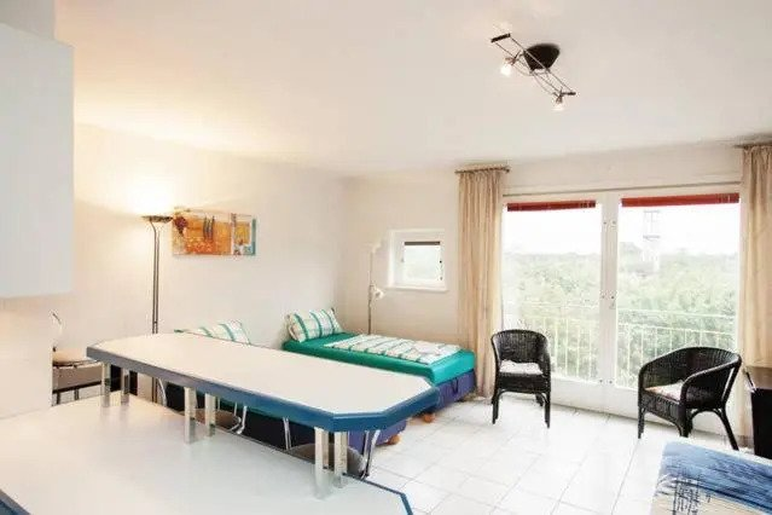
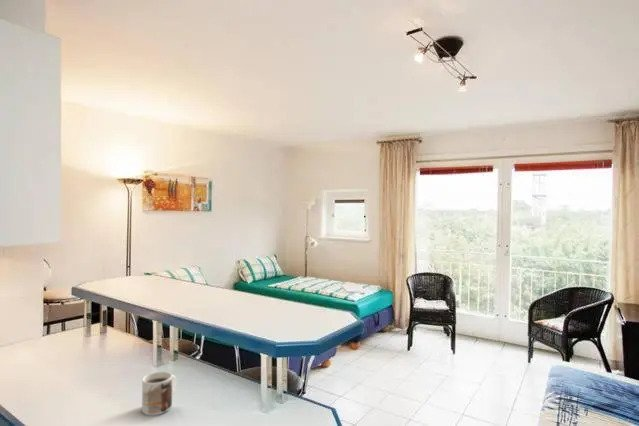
+ mug (160, 391)
